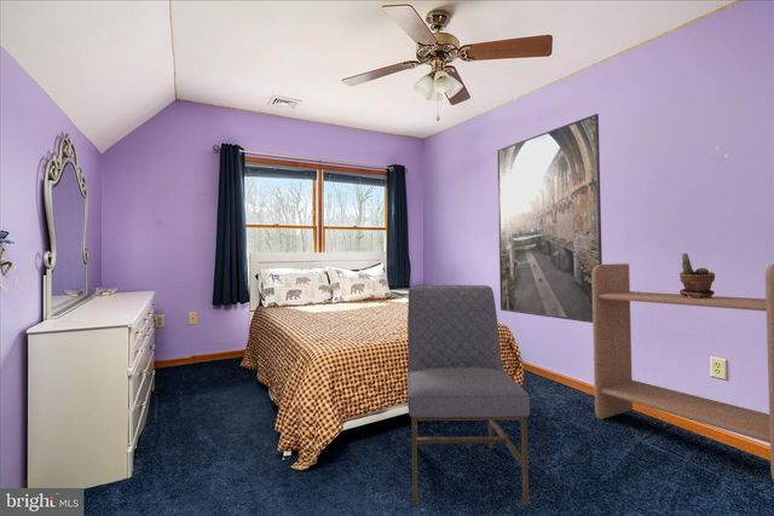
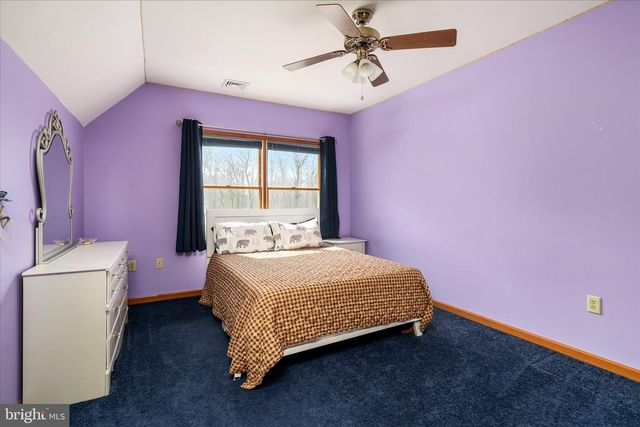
- chair (458, 379)
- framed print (543, 225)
- bookshelf (675, 390)
- potted plant (697, 274)
